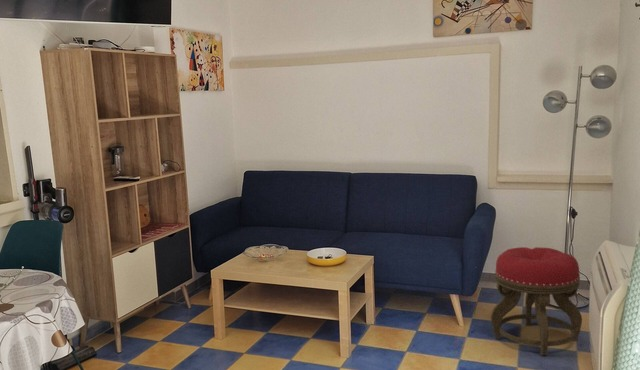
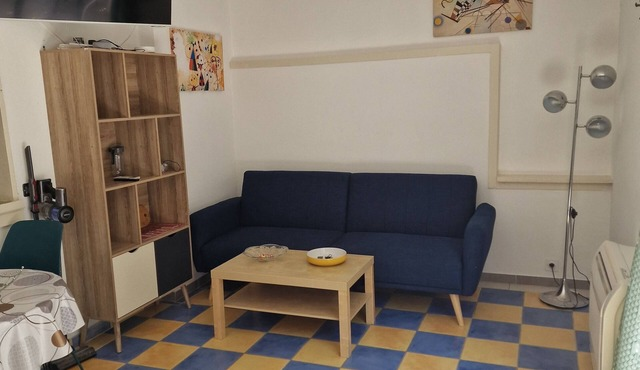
- stool (536, 296)
